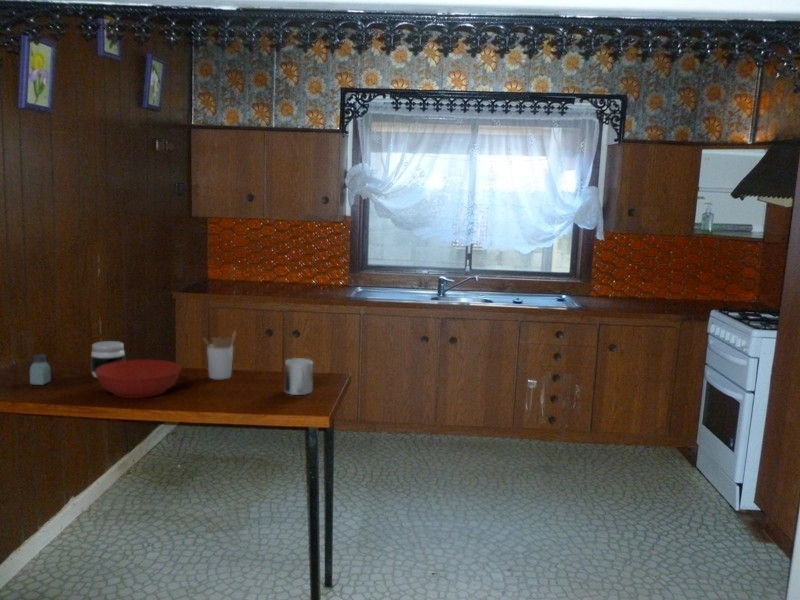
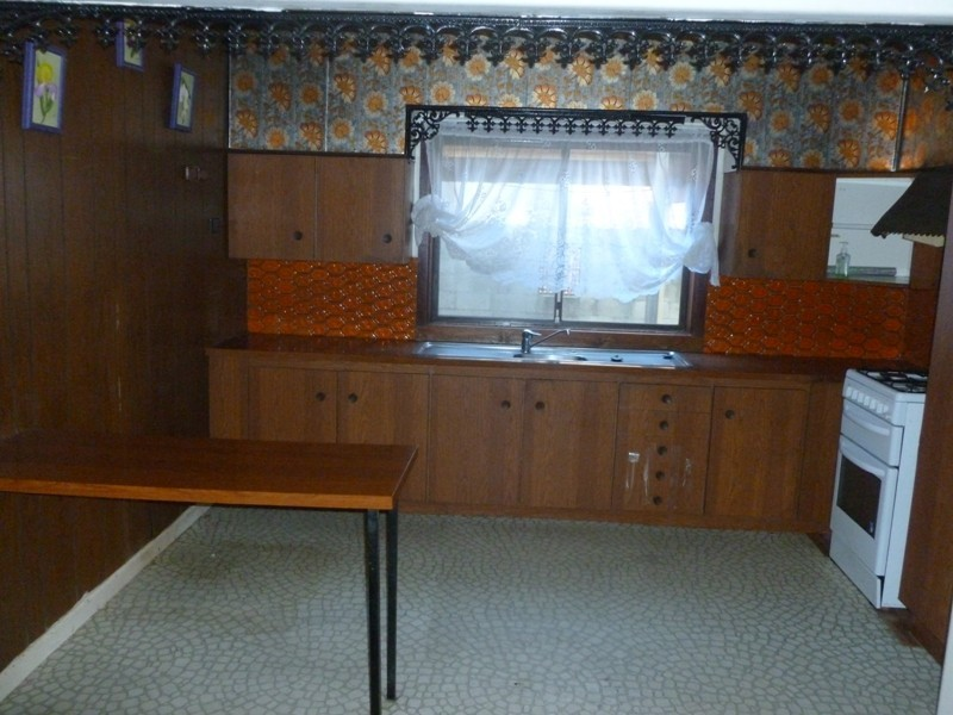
- mug (297, 377)
- bowl (139, 379)
- jar (108, 359)
- saltshaker (40, 369)
- utensil holder (220, 355)
